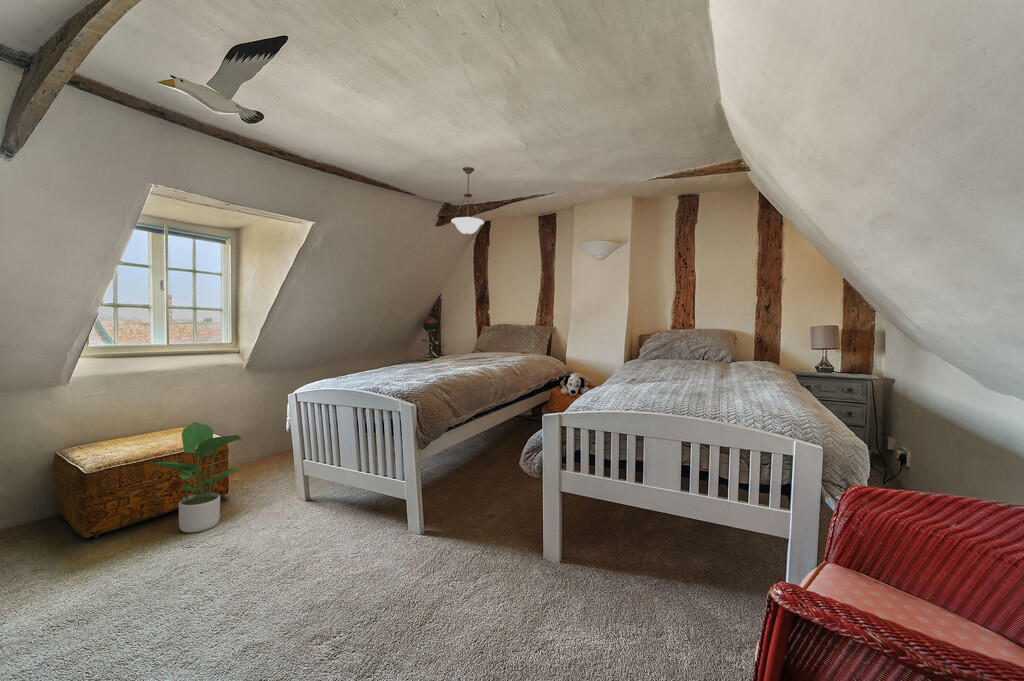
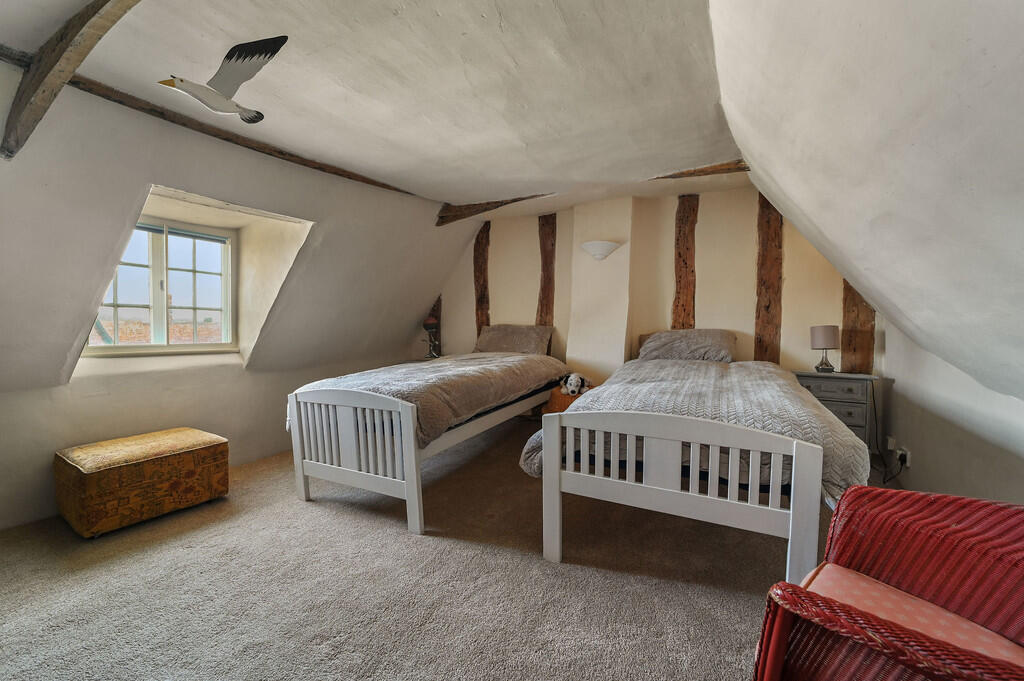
- potted plant (196, 478)
- pendant light (467, 202)
